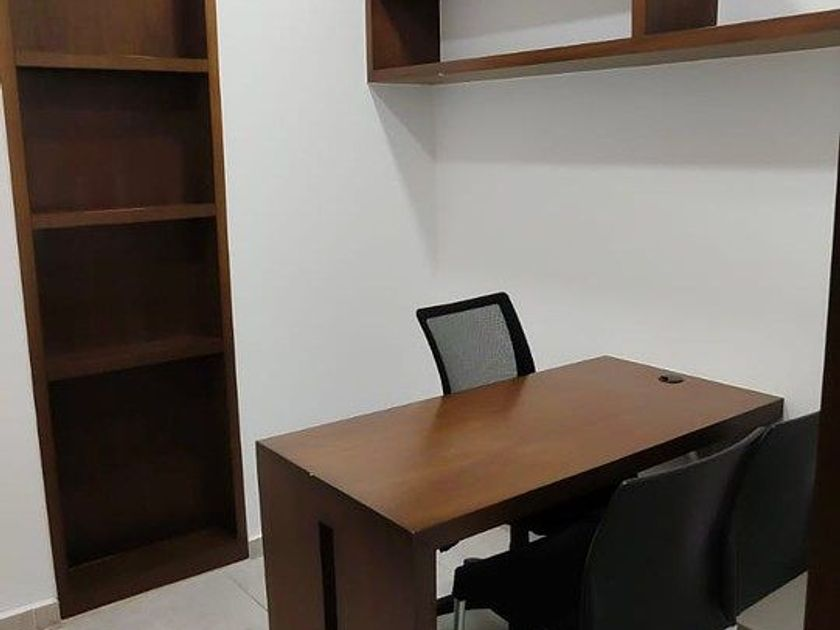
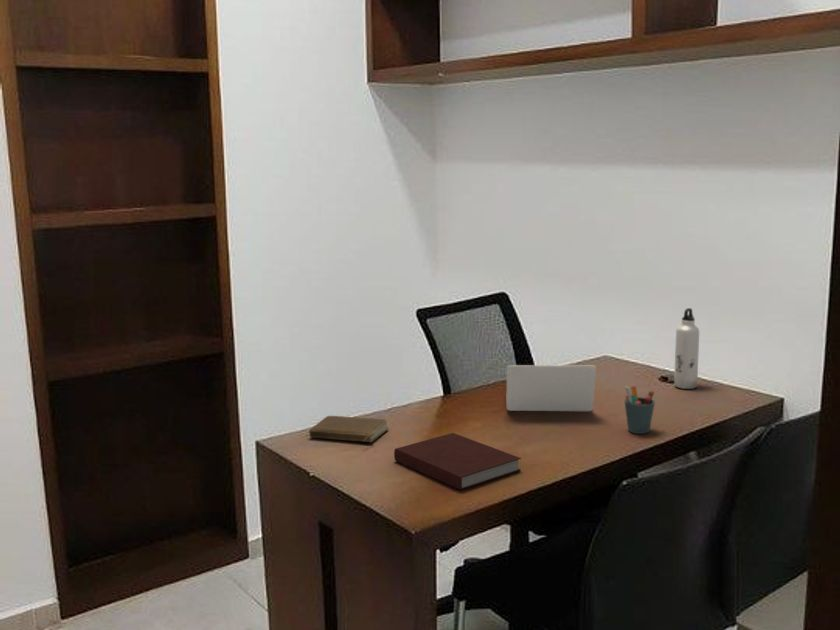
+ pen holder (639, 407)
+ book (347, 430)
+ laptop (548, 378)
+ water bottle (687, 347)
+ notebook (456, 459)
